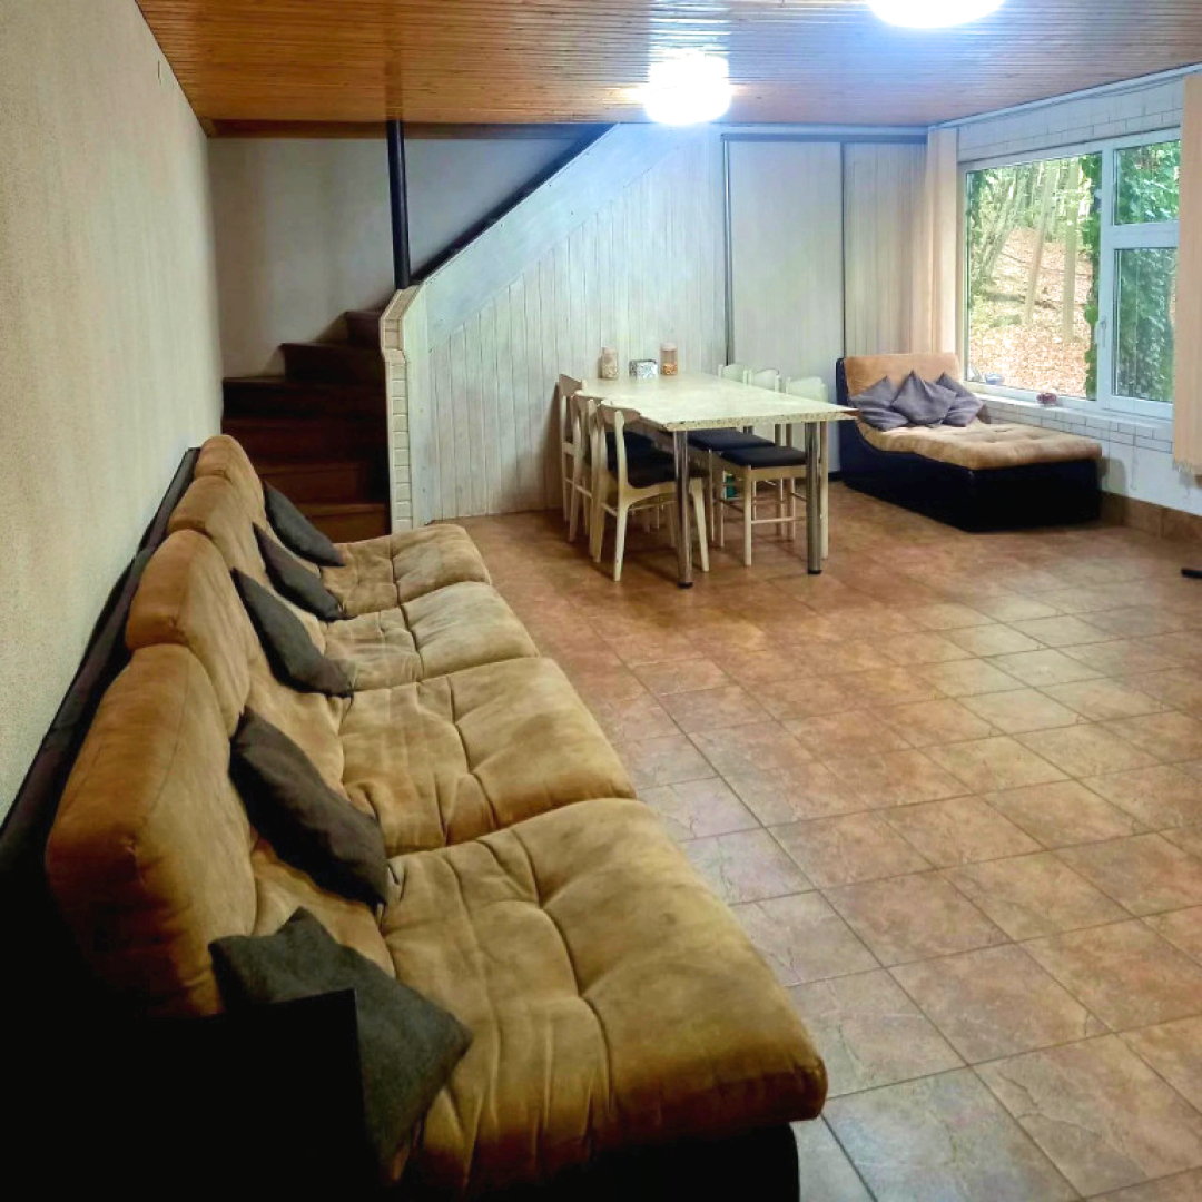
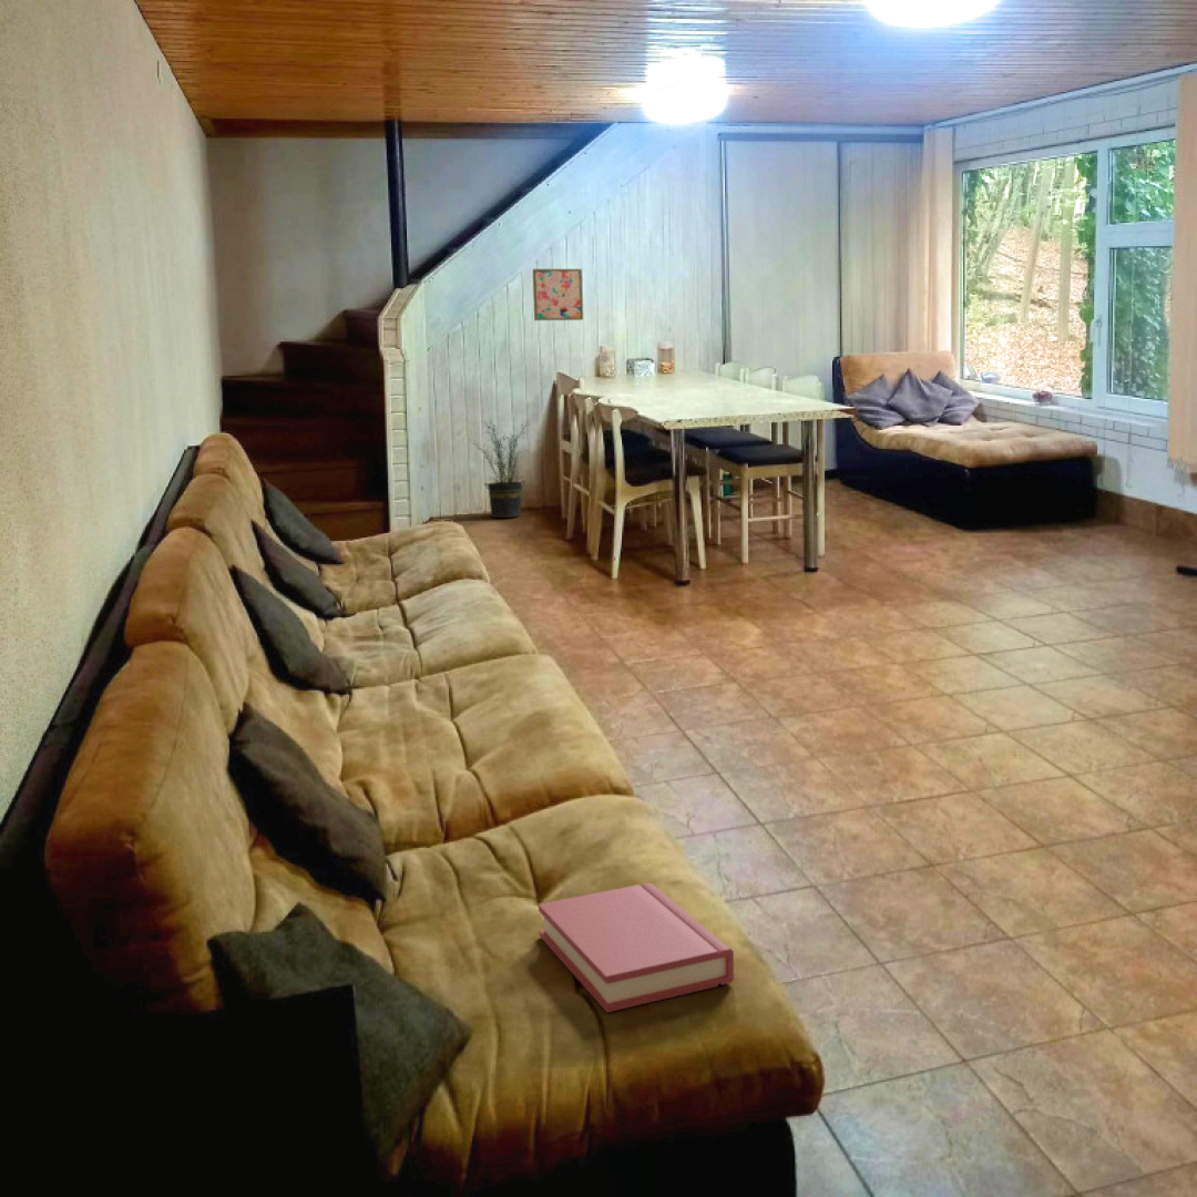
+ hardback book (632, 941)
+ potted plant (501, 467)
+ wall art (557, 294)
